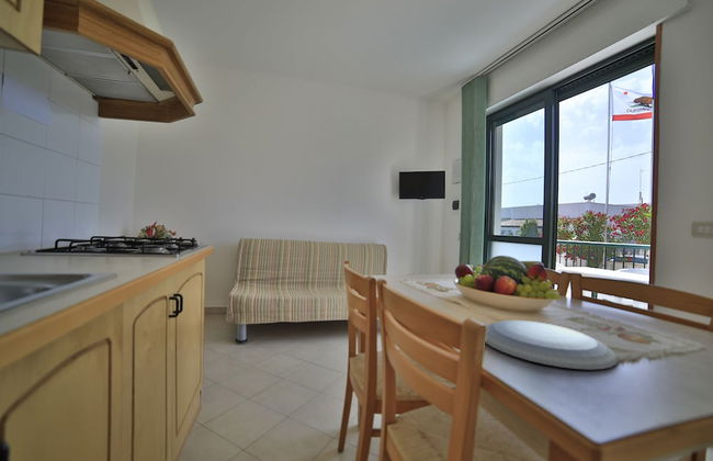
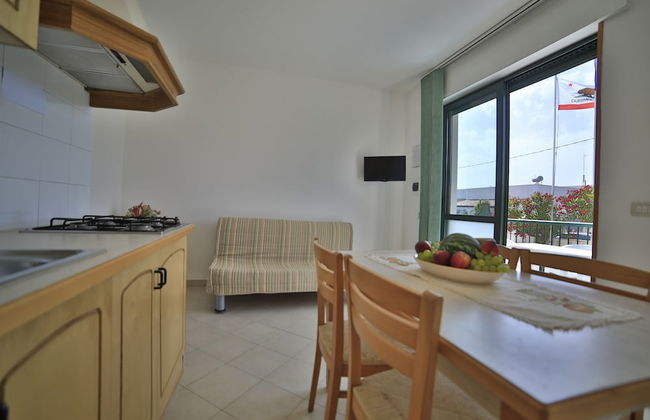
- plate (541, 336)
